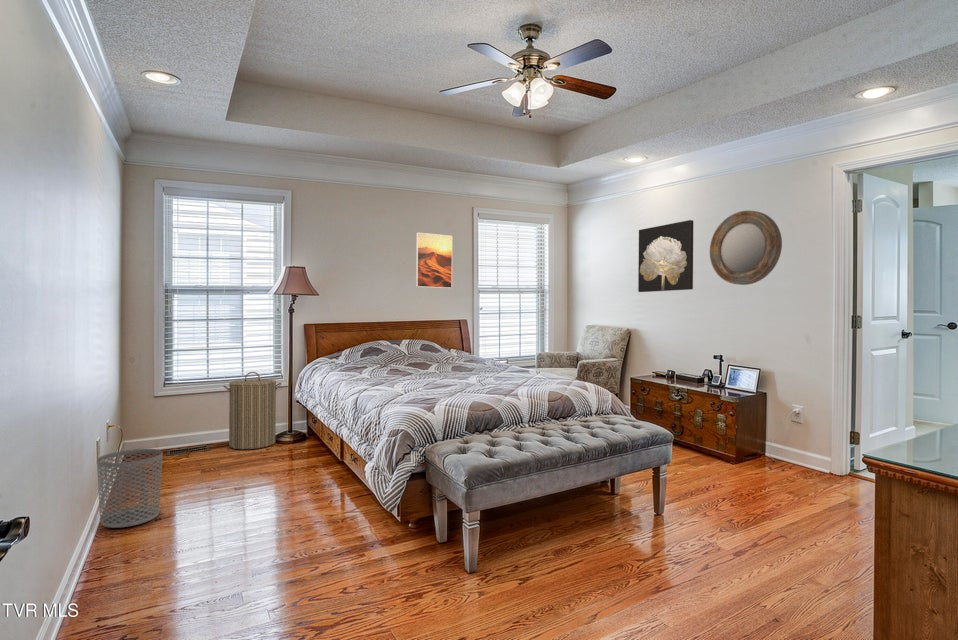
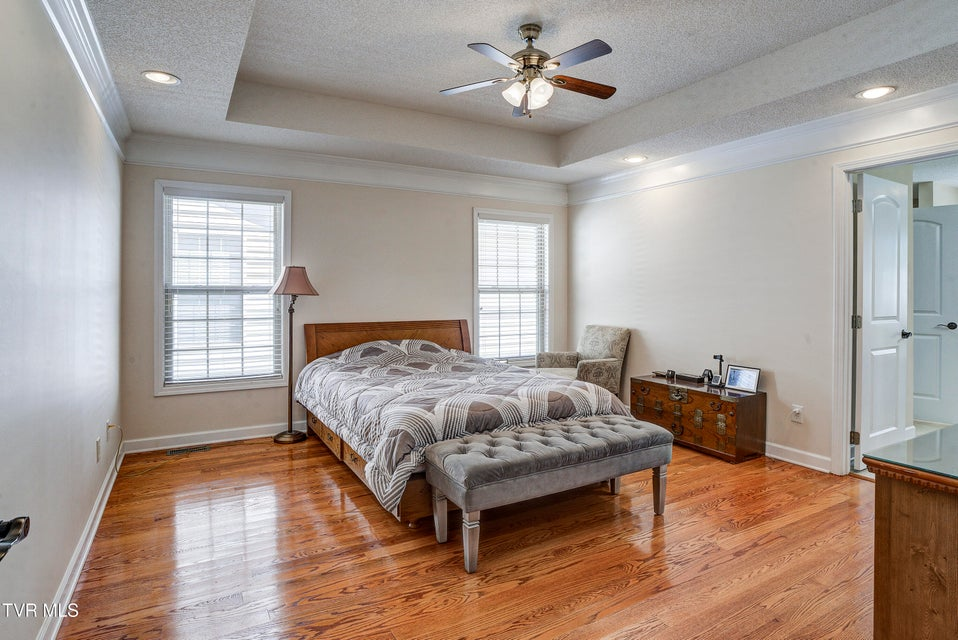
- laundry hamper (253, 407)
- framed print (434, 260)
- waste bin (130, 487)
- home mirror (743, 247)
- wall art (664, 258)
